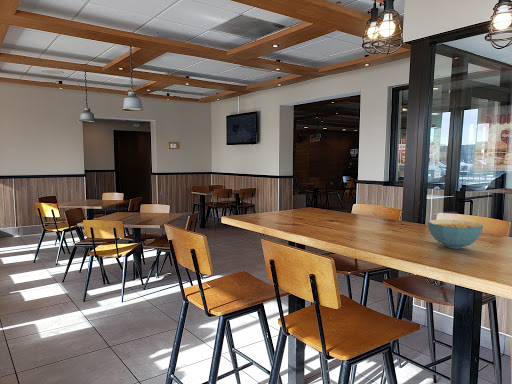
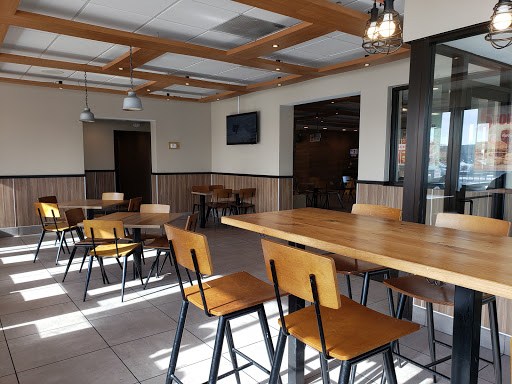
- cereal bowl (454, 235)
